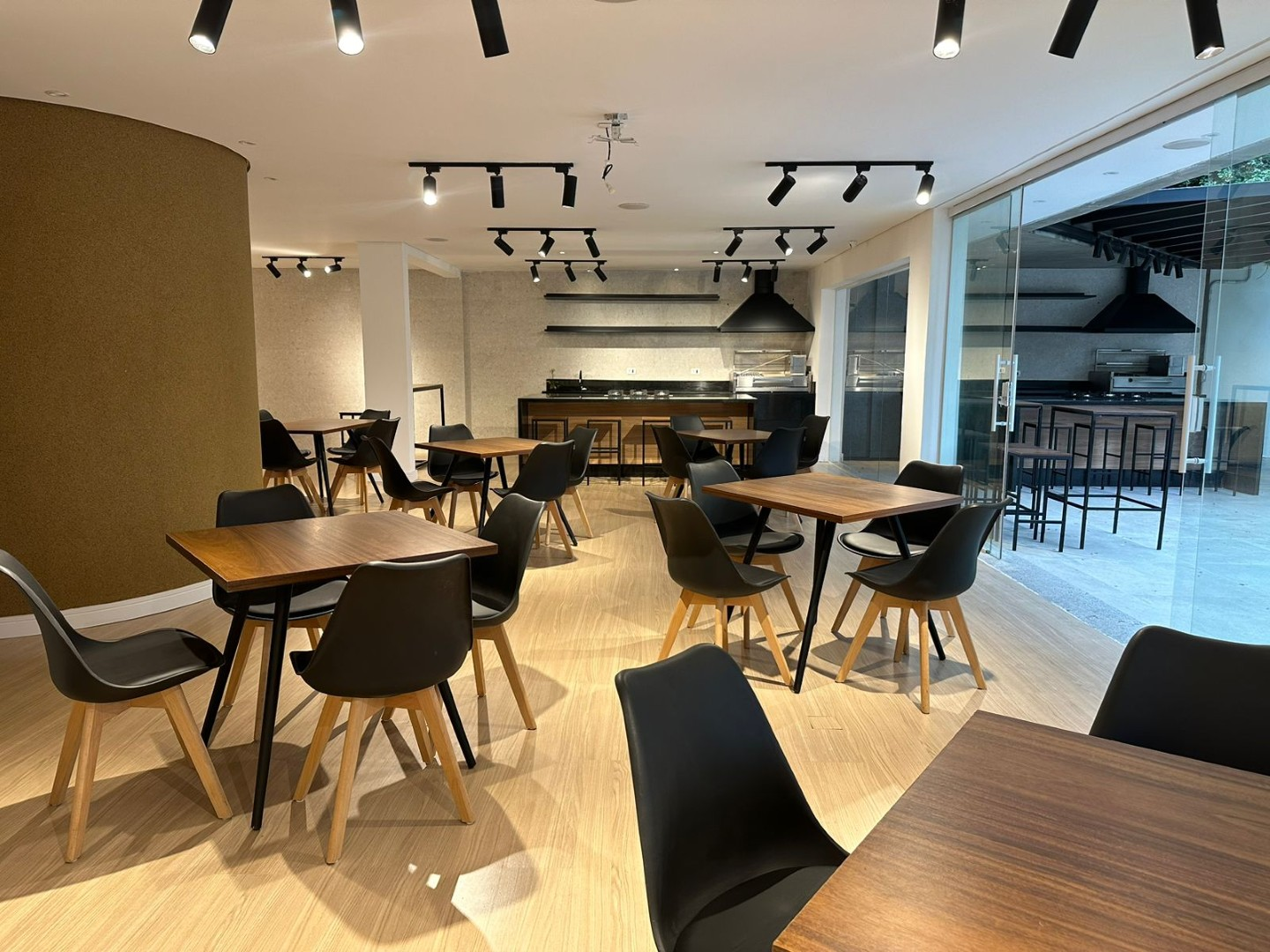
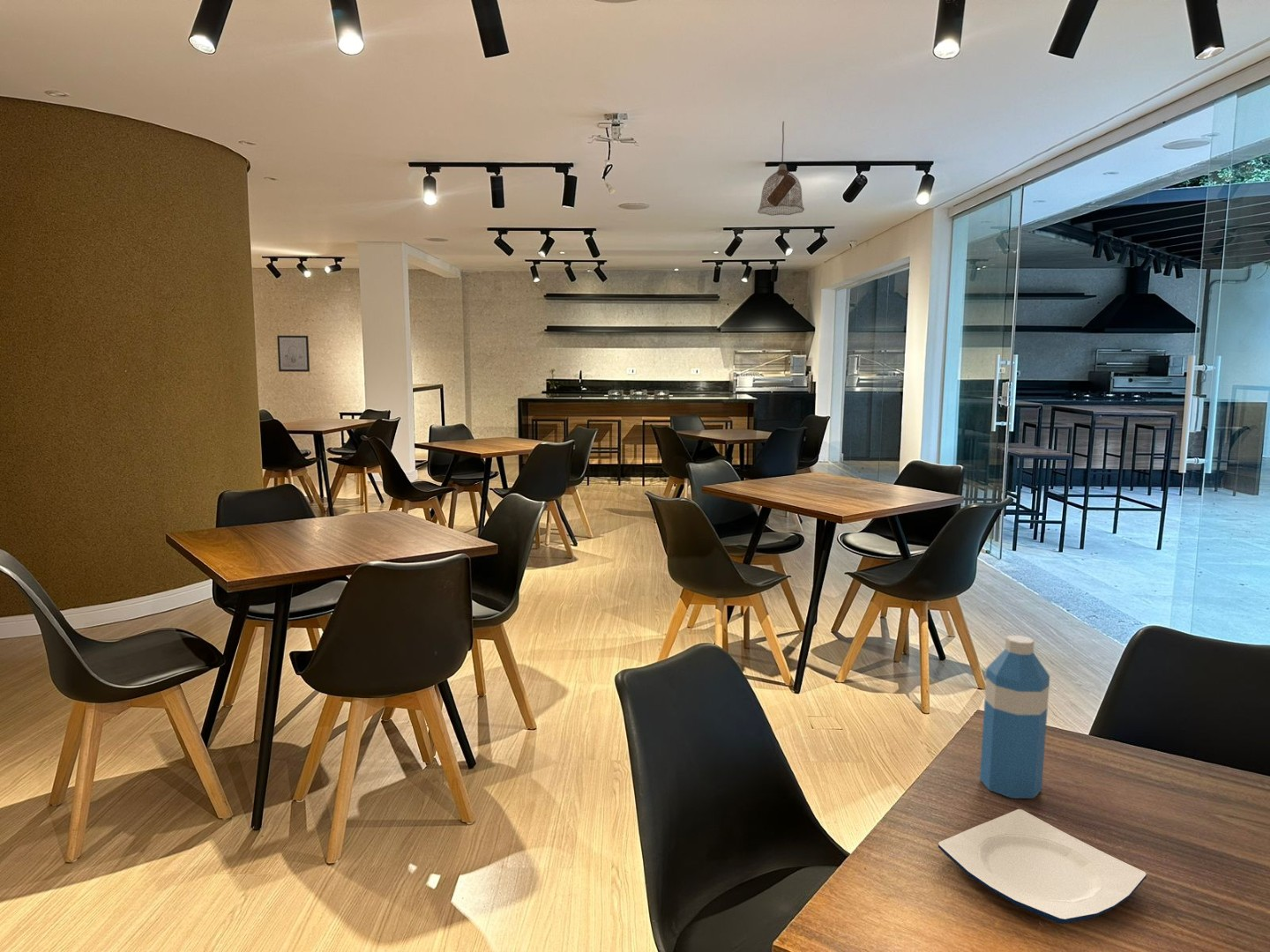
+ water bottle (1014, 712)
+ pendant lamp (781, 167)
+ wall art (293, 353)
+ plate (1038, 866)
